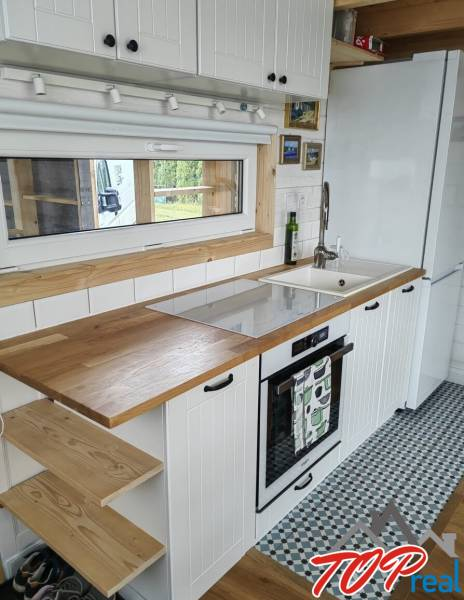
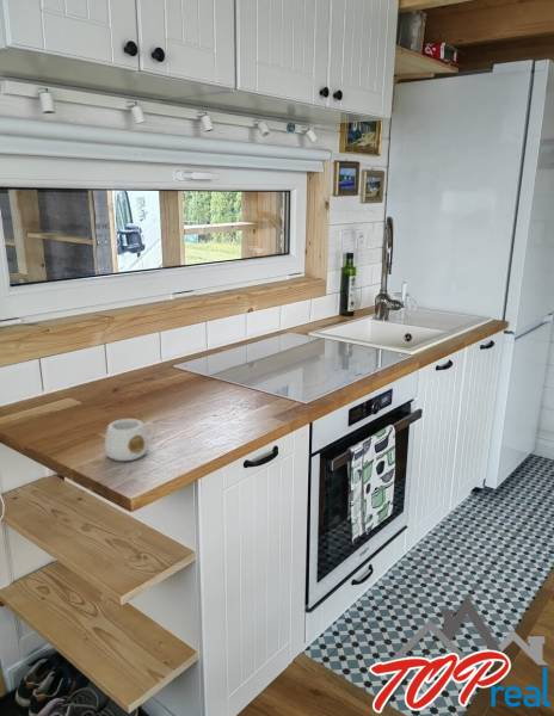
+ mug (131, 437)
